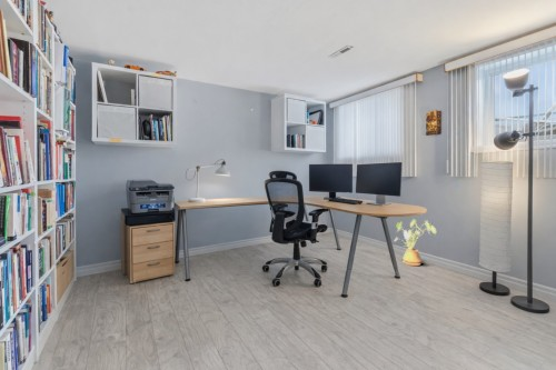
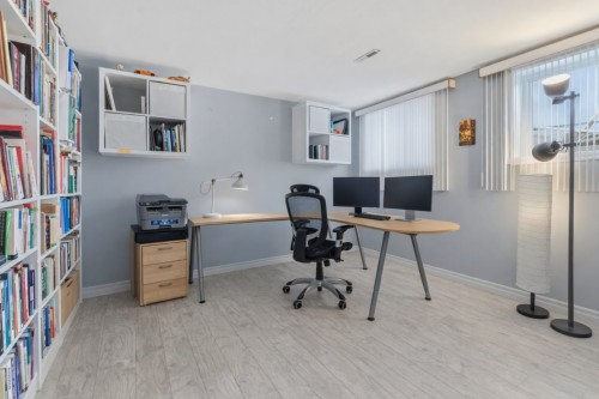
- house plant (413, 242)
